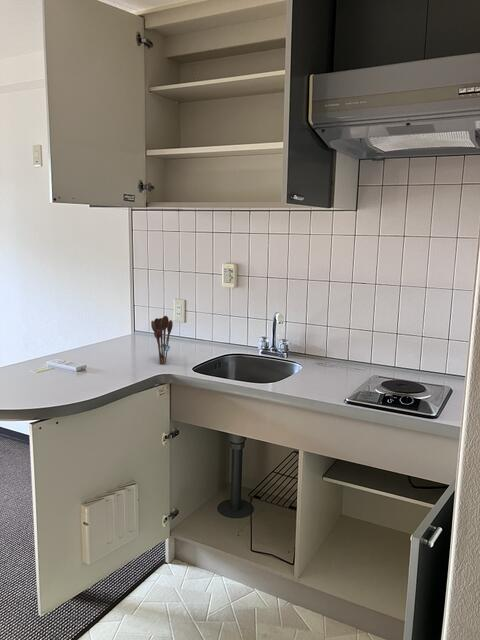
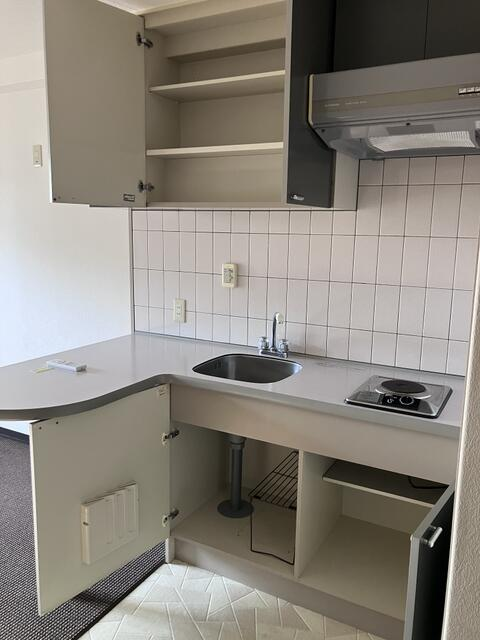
- utensil holder (162, 339)
